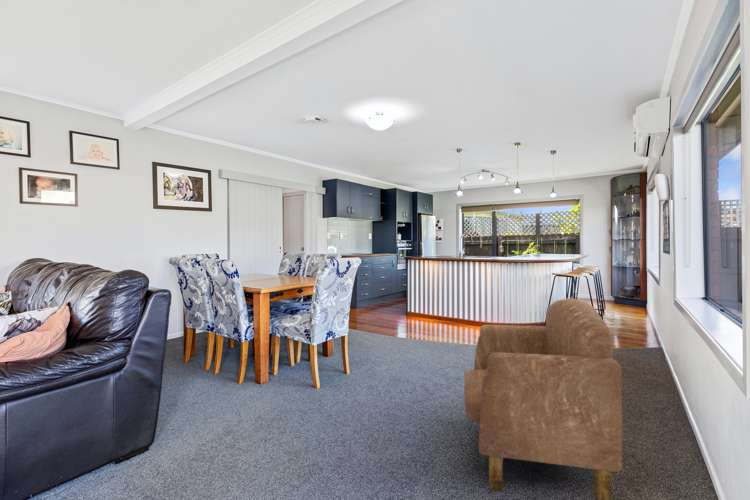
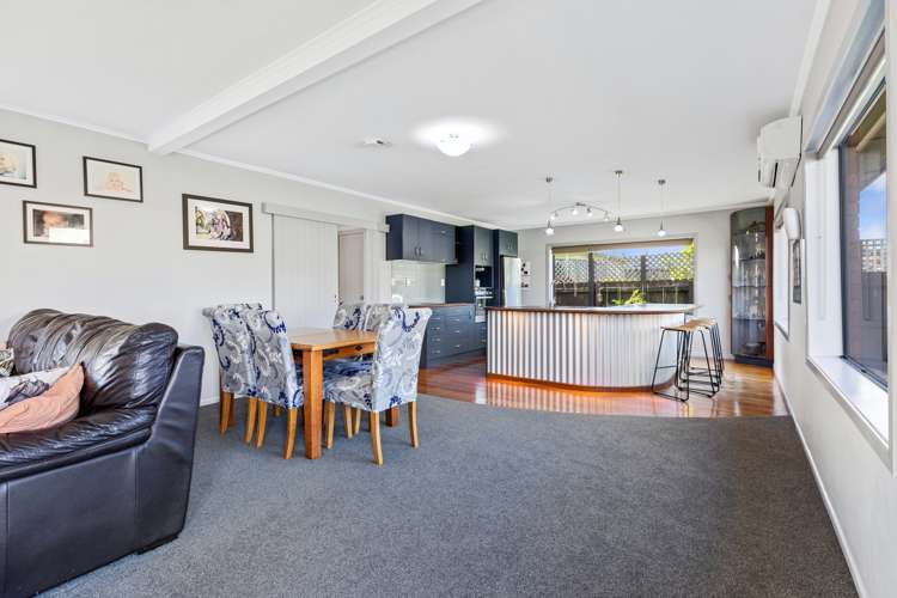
- armchair (525, 376)
